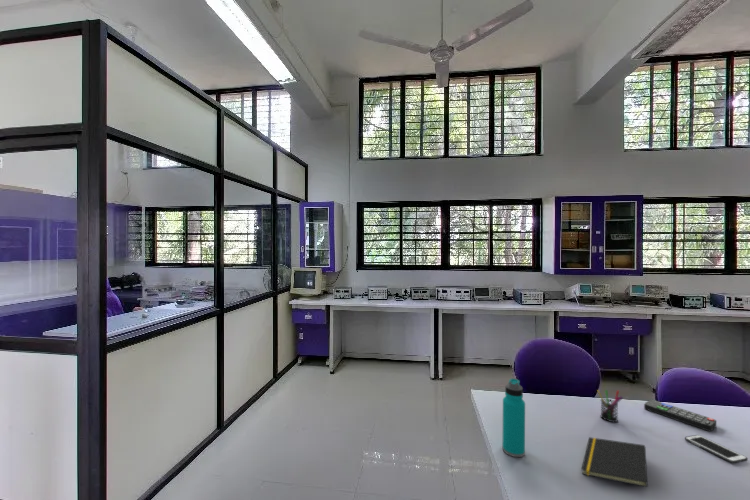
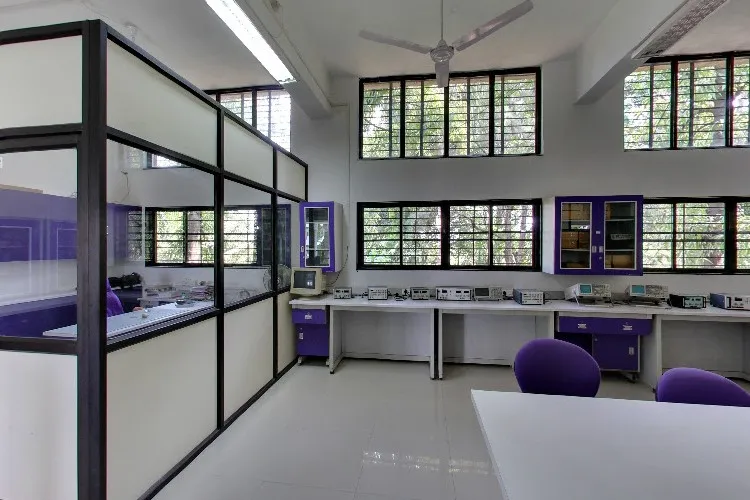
- pen holder (609, 403)
- notepad (614, 459)
- cell phone (714, 448)
- remote control (678, 413)
- water bottle (513, 416)
